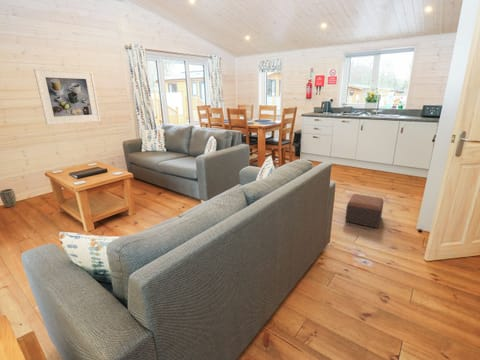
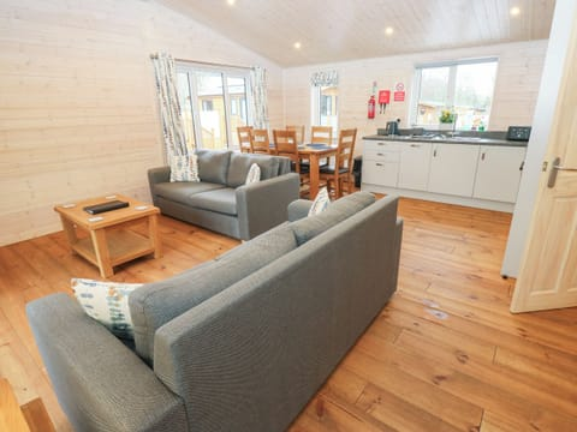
- footstool (364, 209)
- plant pot (8, 198)
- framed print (70, 97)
